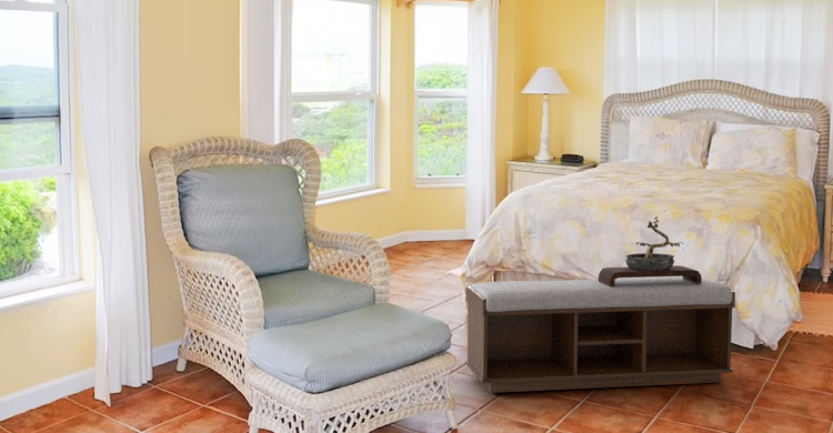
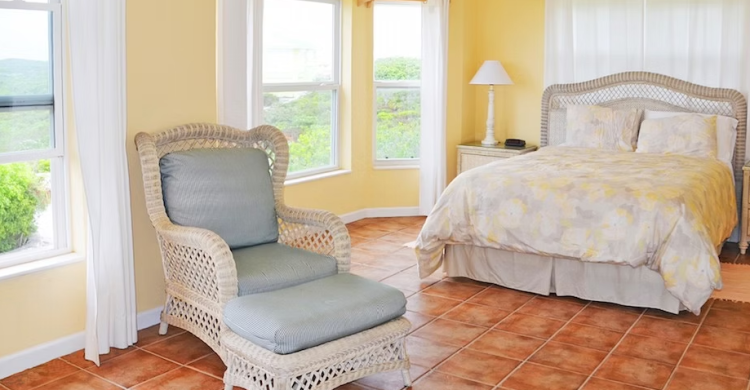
- bench (598, 330)
- bonsai tree (650, 249)
